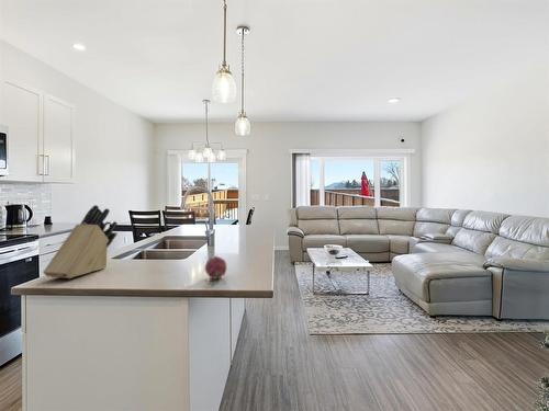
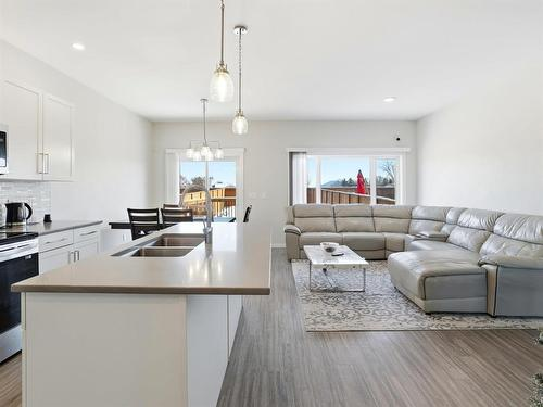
- fruit (215, 266)
- knife block (85, 238)
